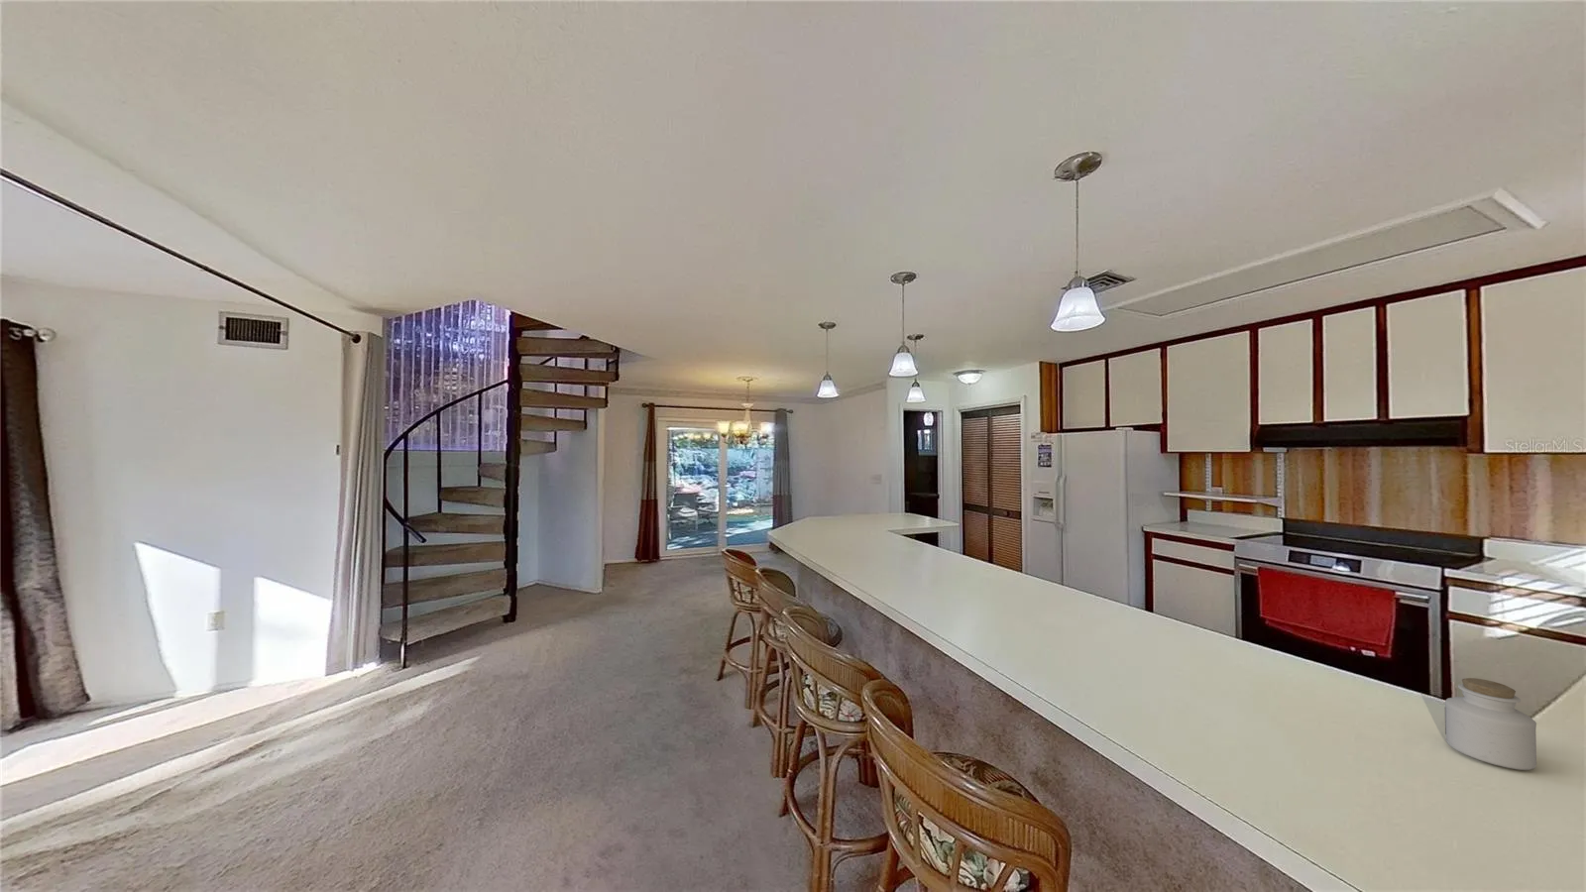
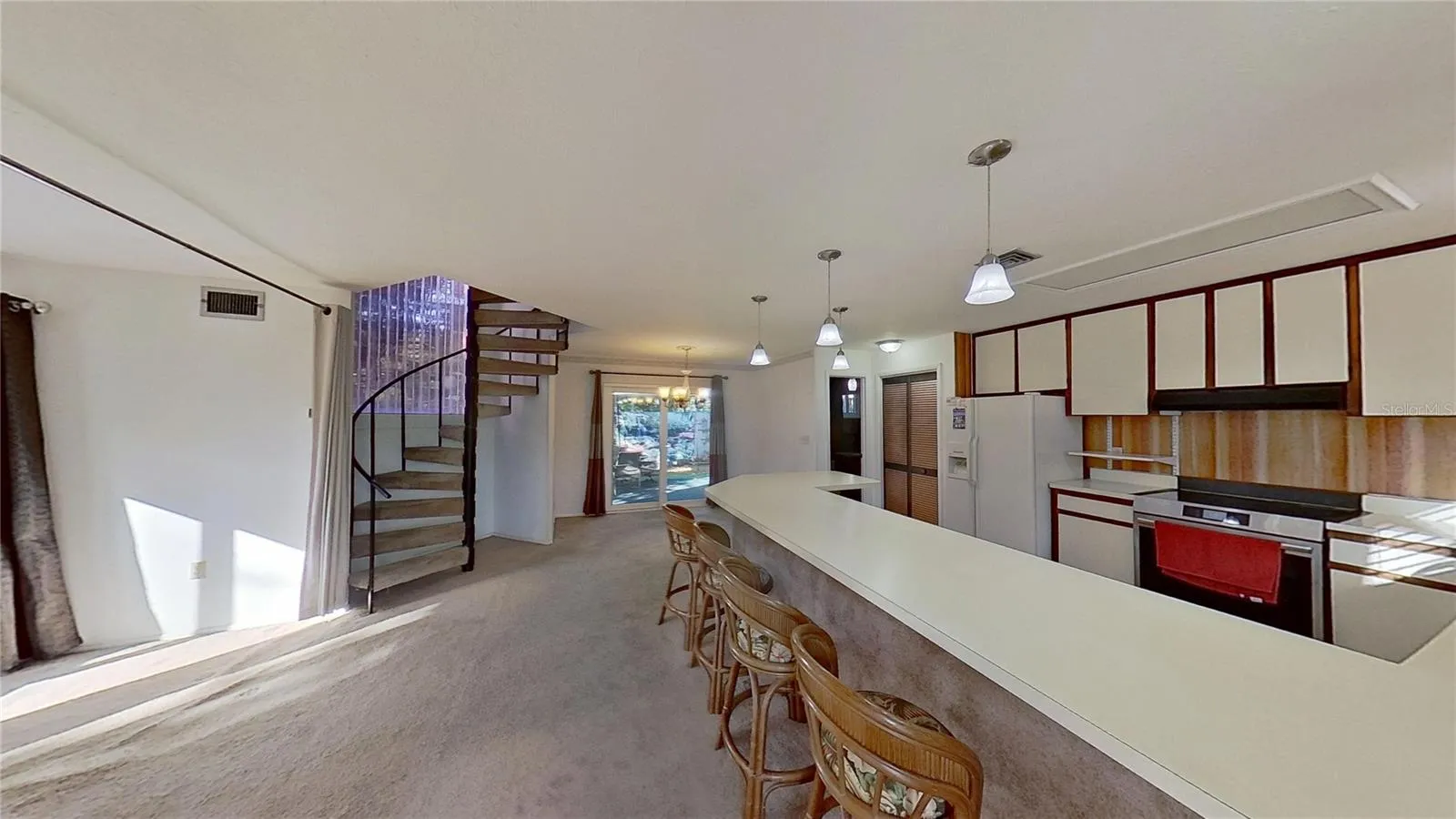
- jar (1488, 719)
